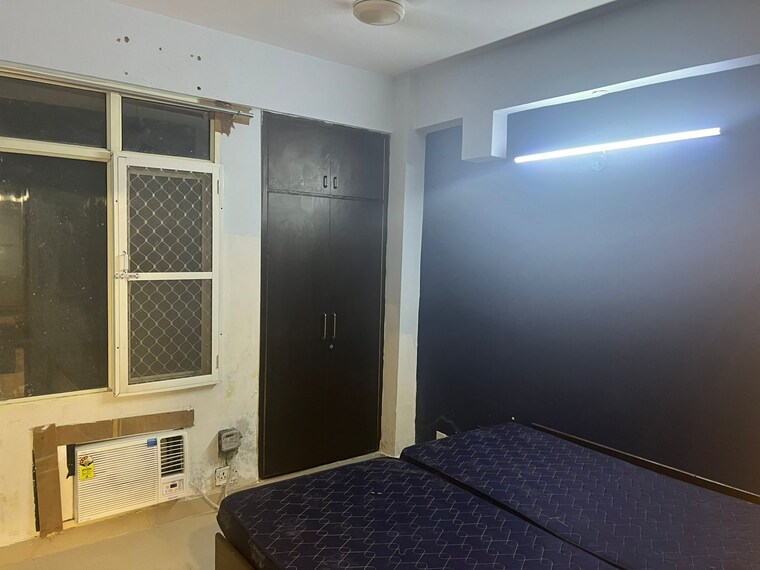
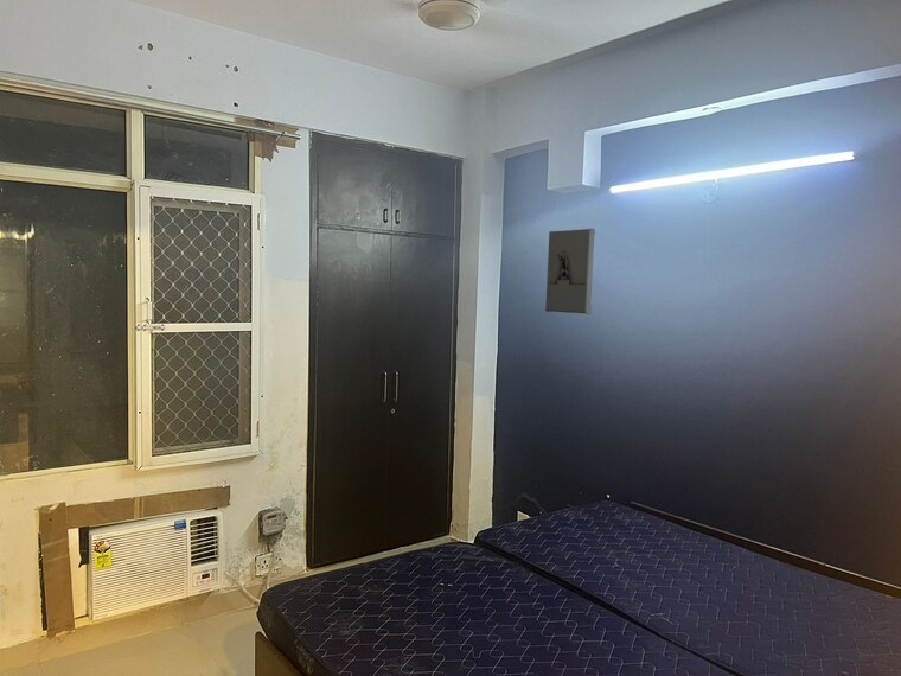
+ wall sculpture (569, 270)
